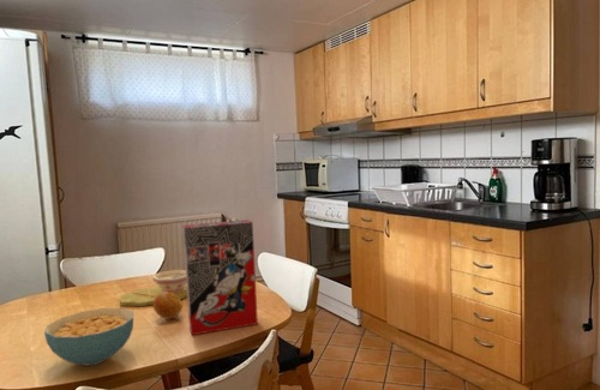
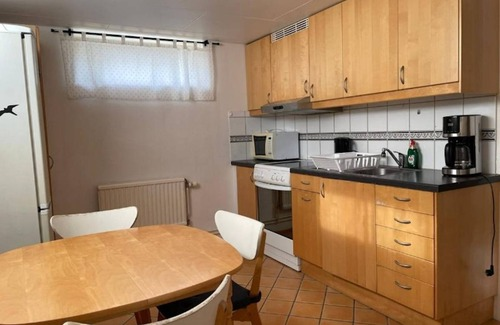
- fruit (167, 305)
- cereal bowl (92, 340)
- bowl (156, 287)
- cereal box (221, 275)
